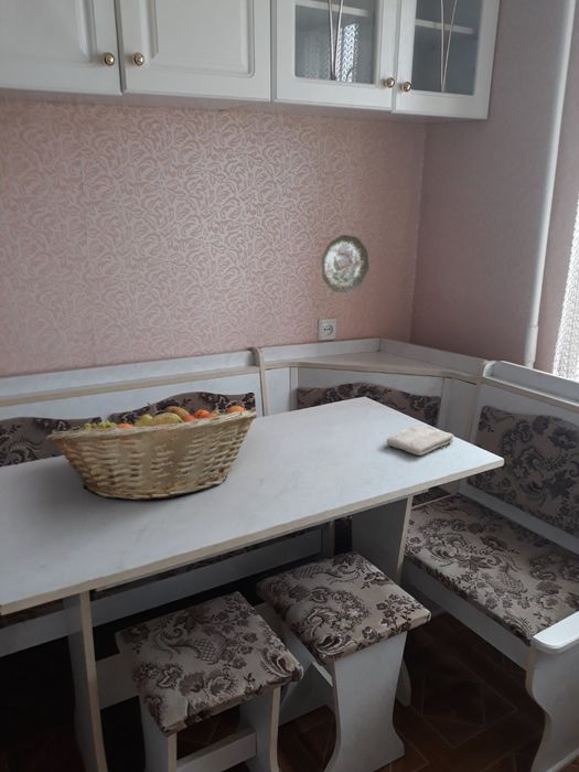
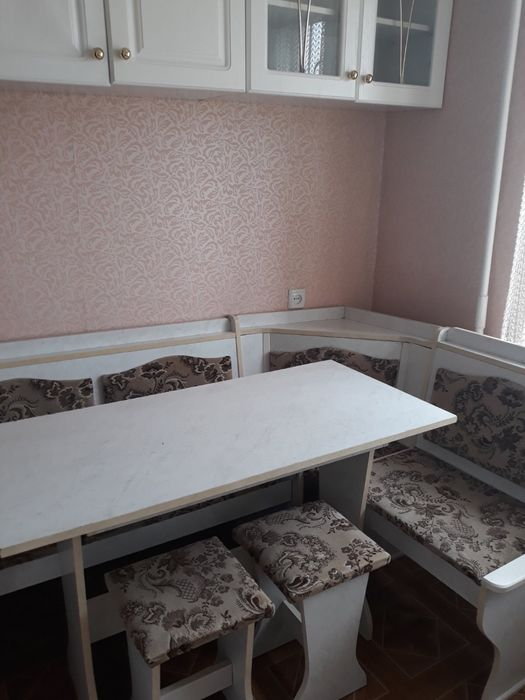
- washcloth (420, 439)
- decorative plate (344, 264)
- fruit basket (157, 440)
